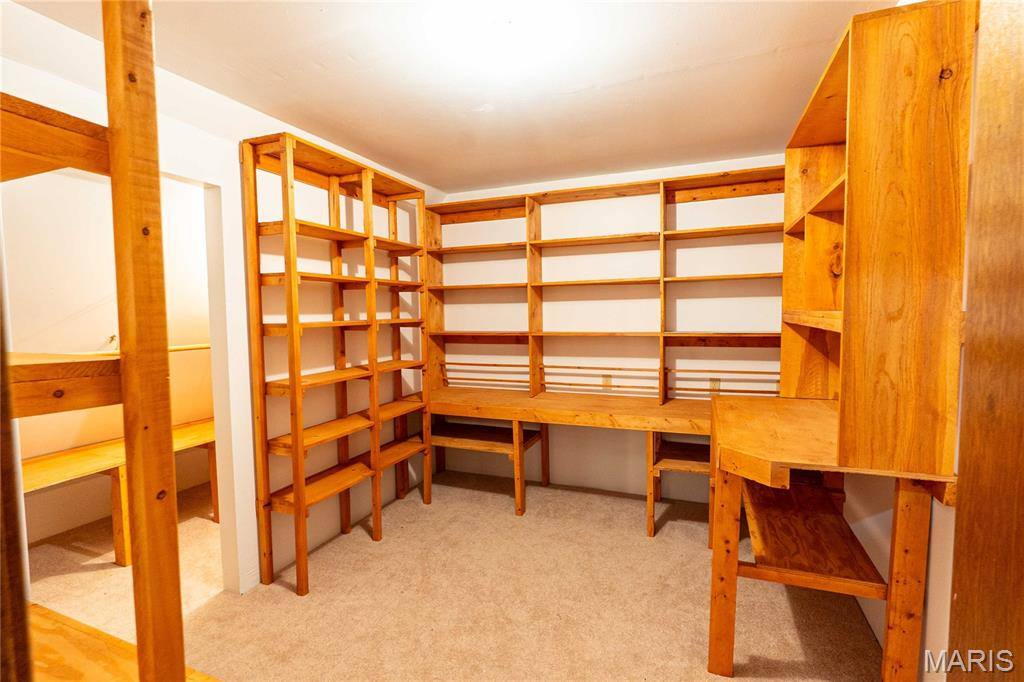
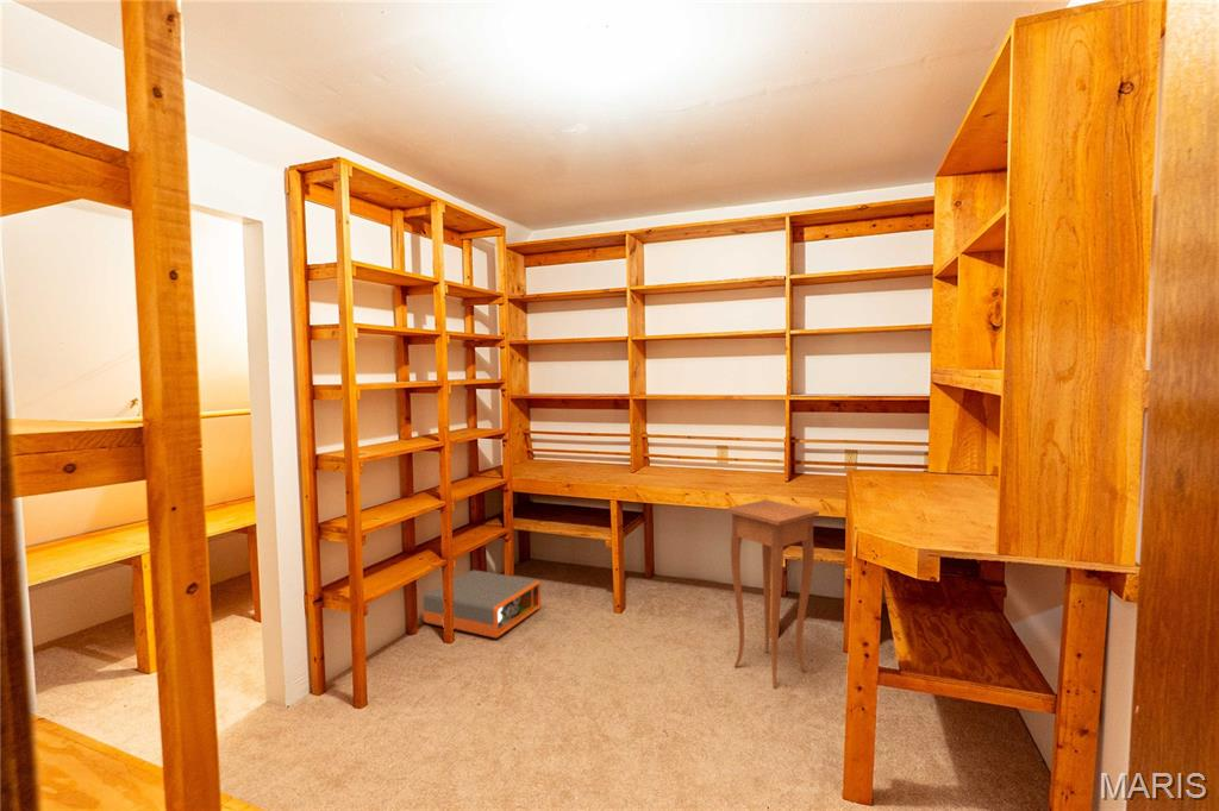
+ storage box (483, 601)
+ side table (769, 590)
